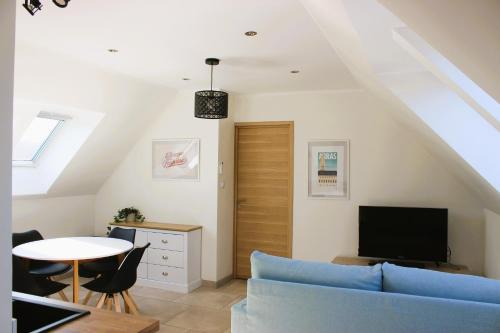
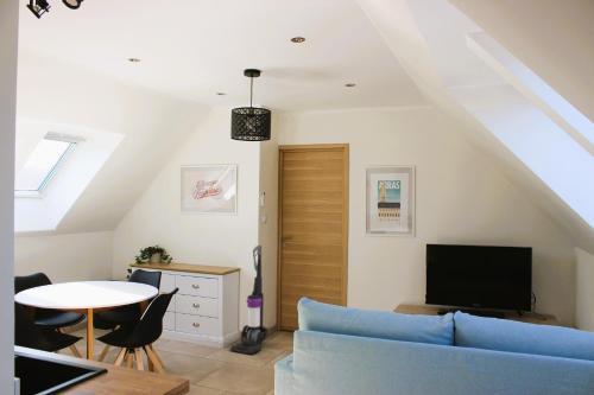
+ vacuum cleaner (252, 297)
